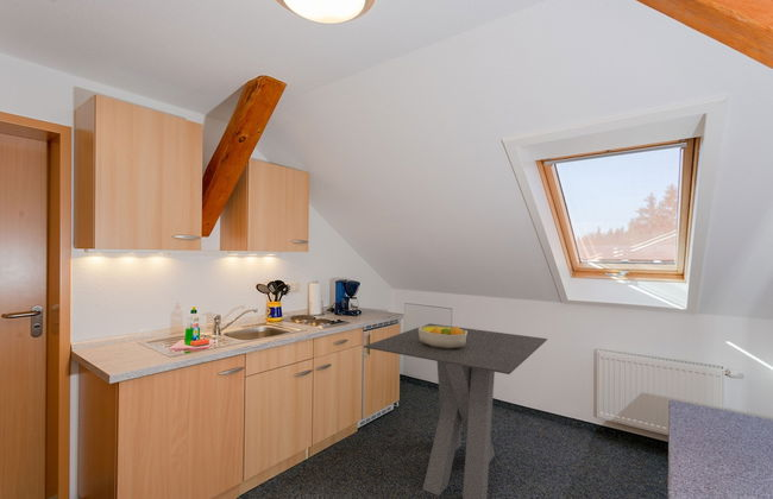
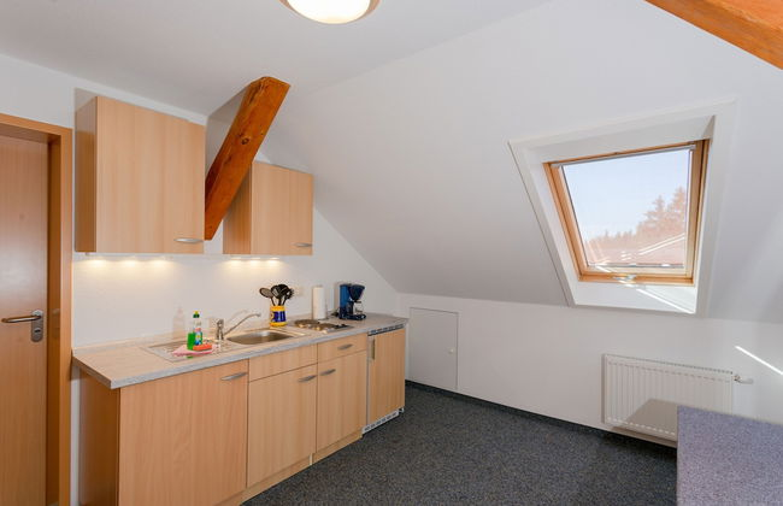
- dining table (459, 406)
- fruit bowl (442, 333)
